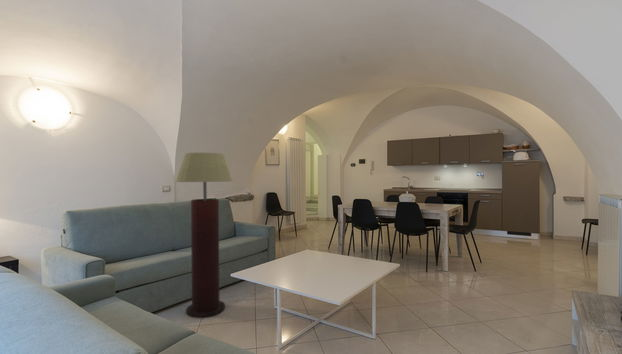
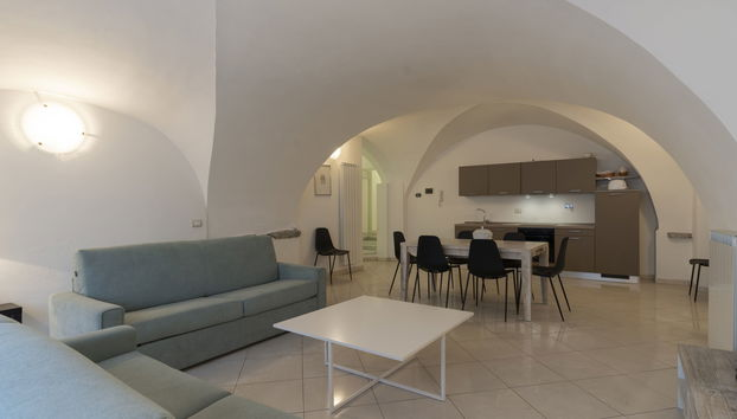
- floor lamp (205, 231)
